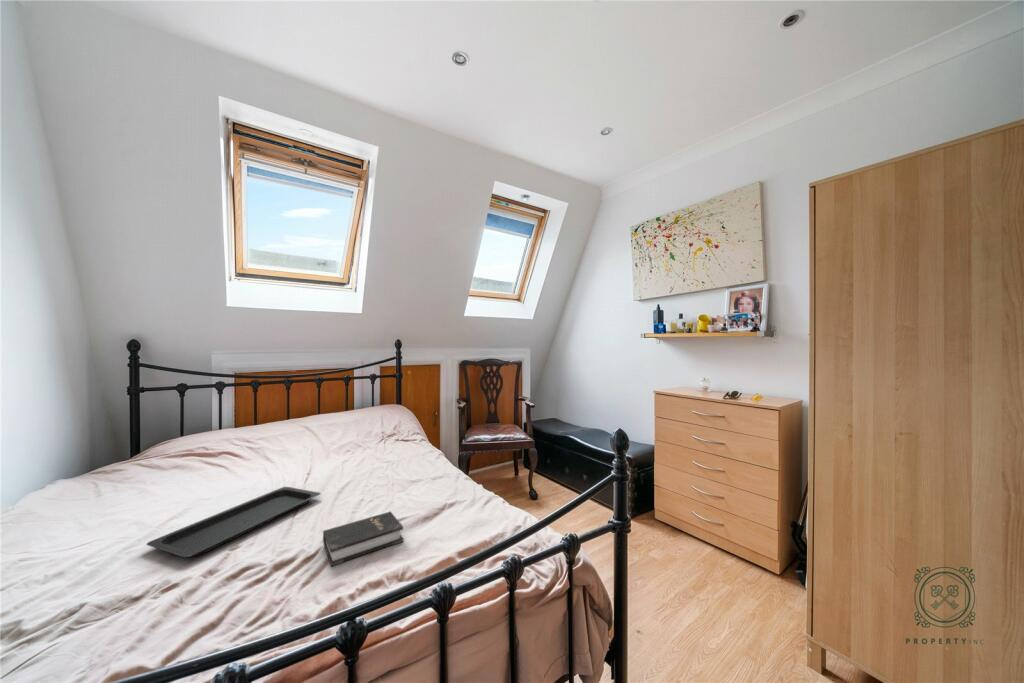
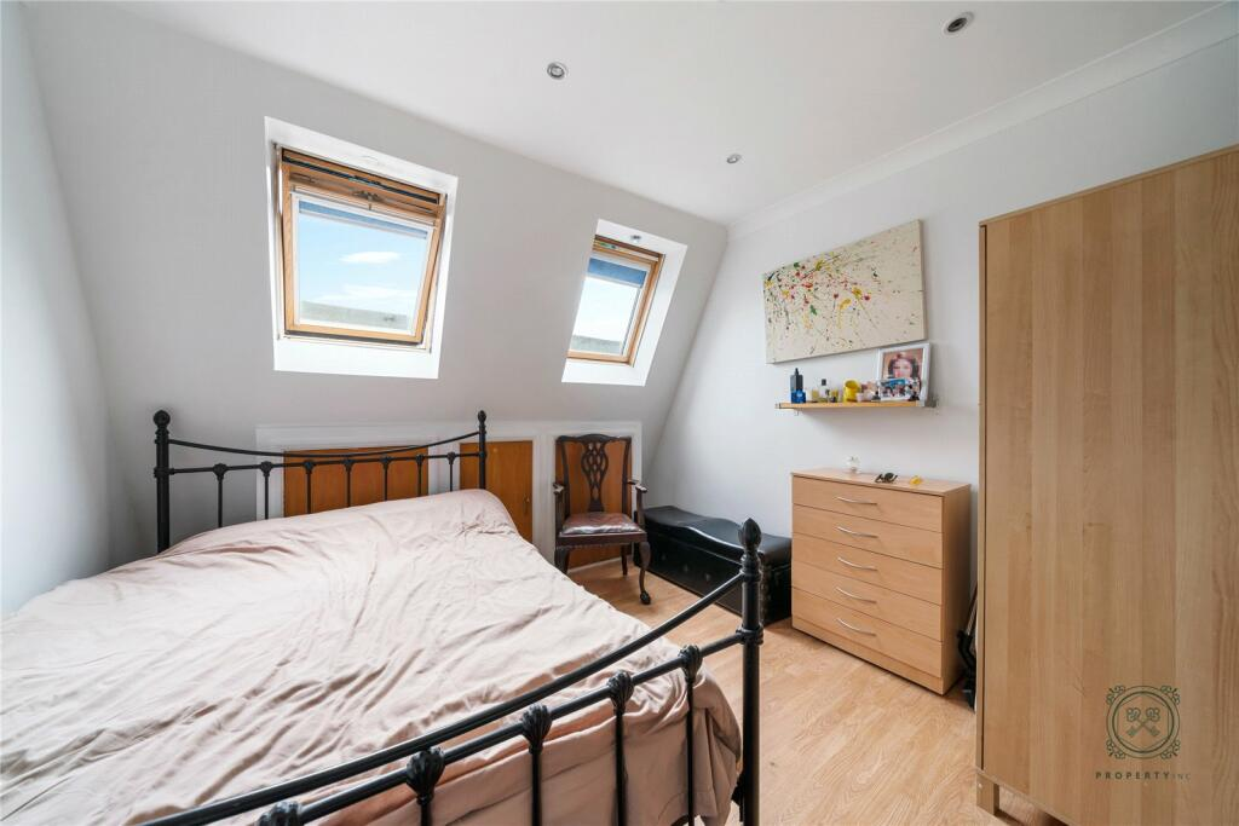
- serving tray (245, 518)
- hardback book (363, 535)
